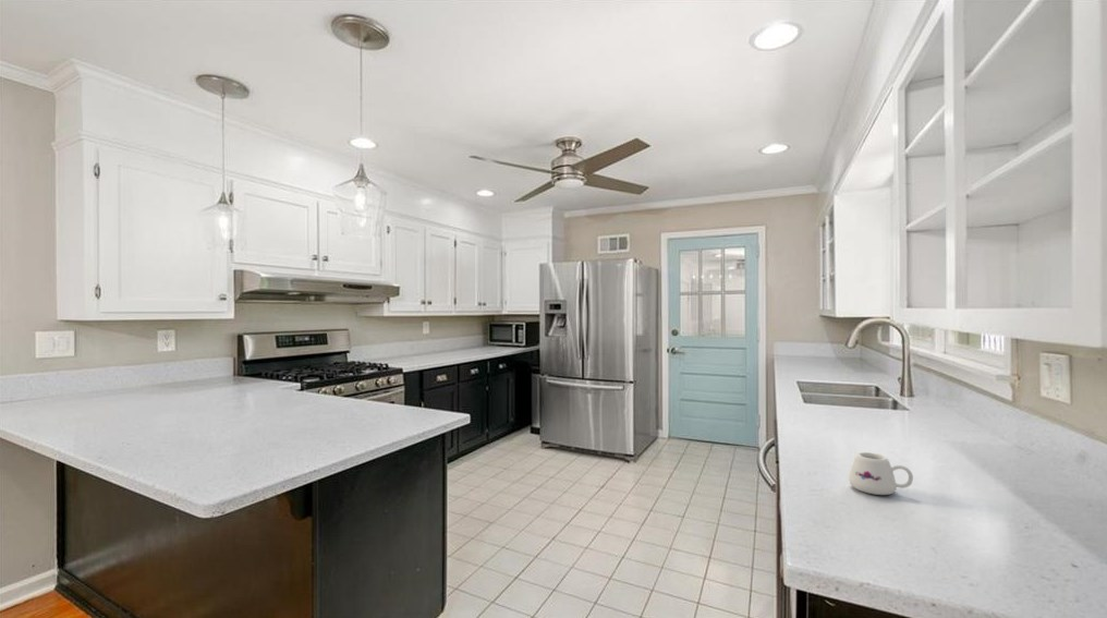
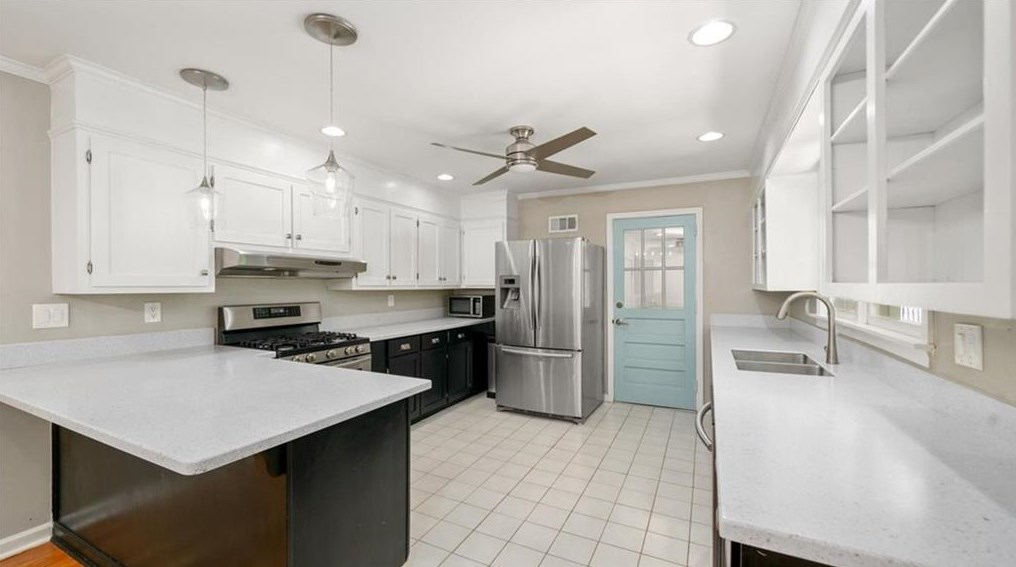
- mug (879, 473)
